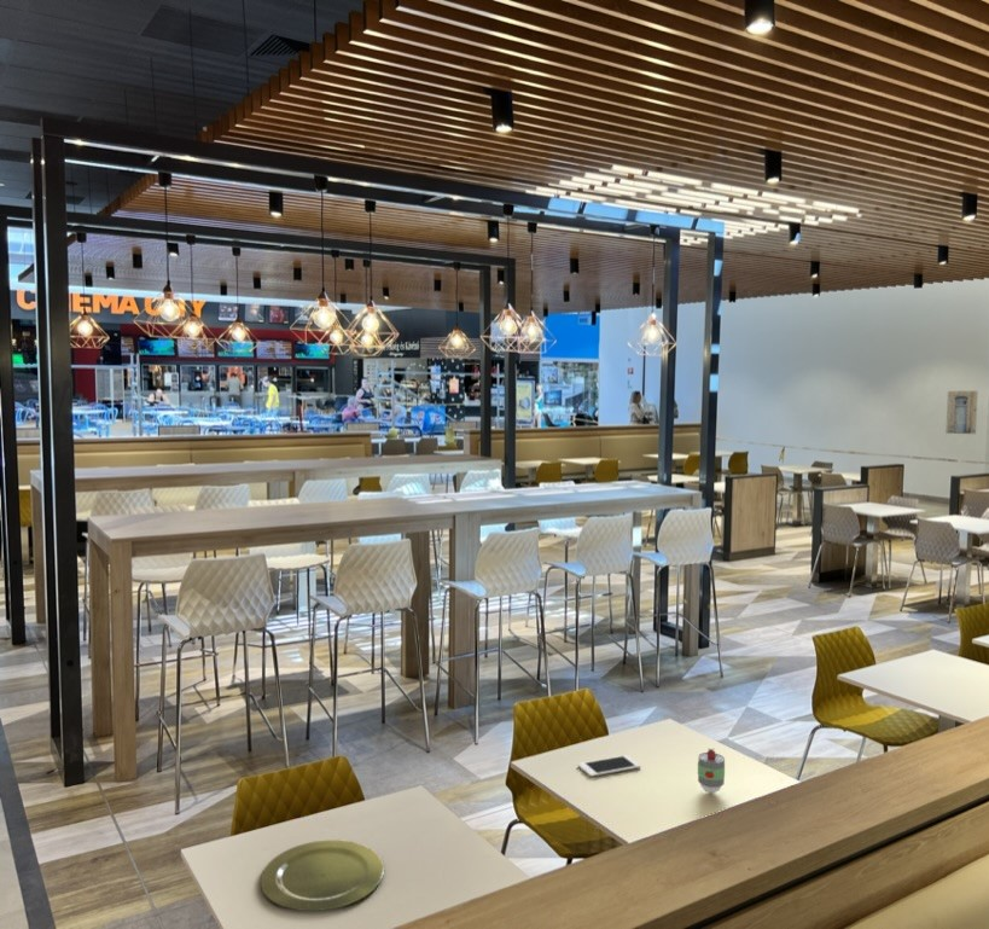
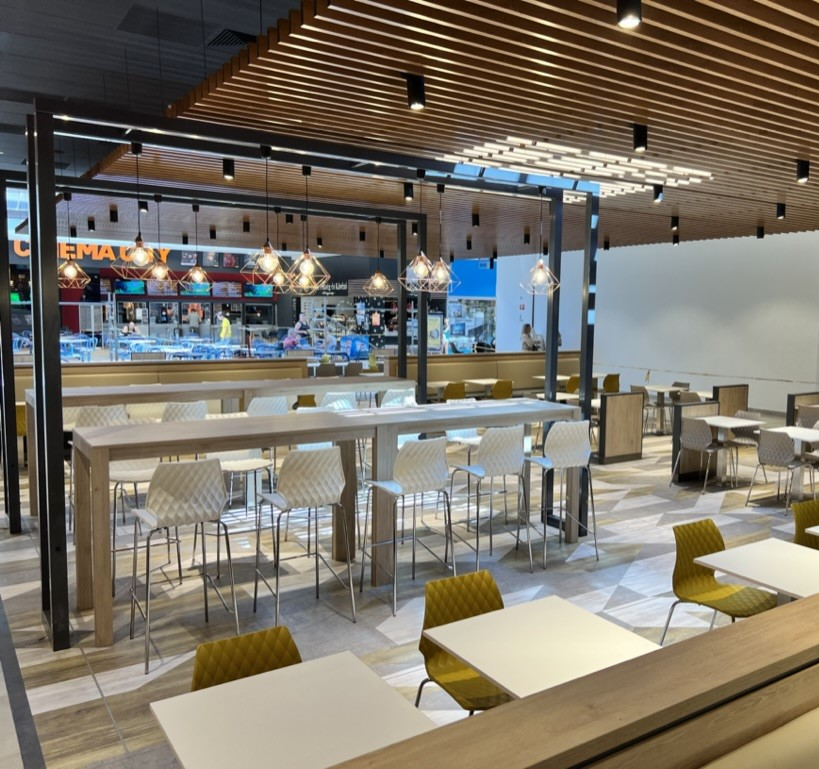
- cell phone (609, 765)
- wall art (961, 412)
- plate (322, 873)
- beverage cup (710, 770)
